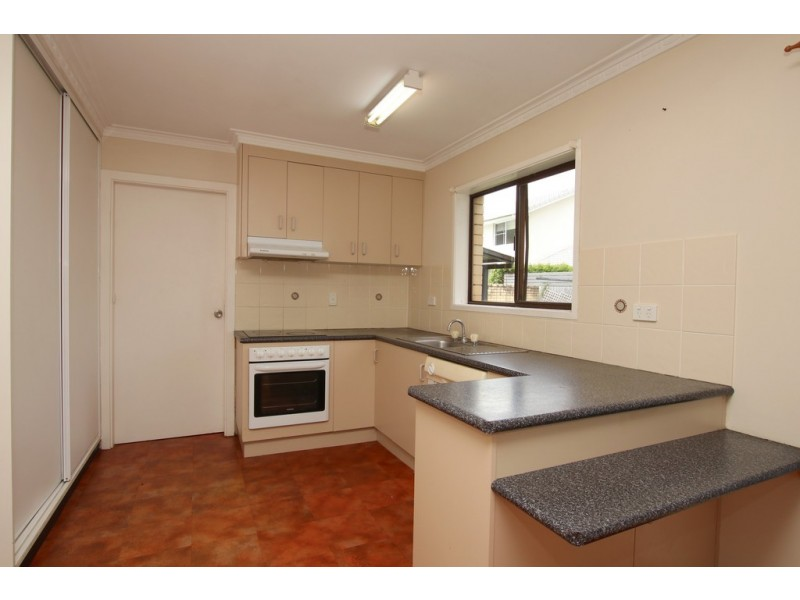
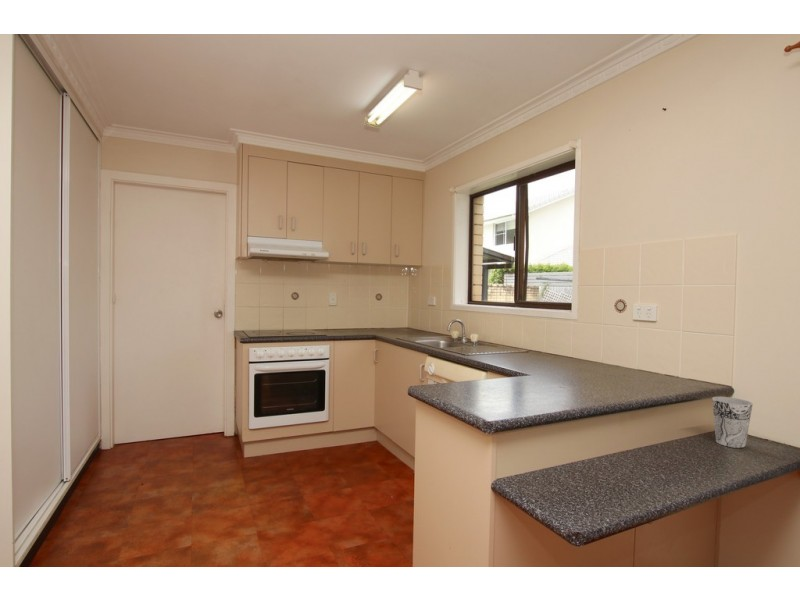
+ cup (731, 422)
